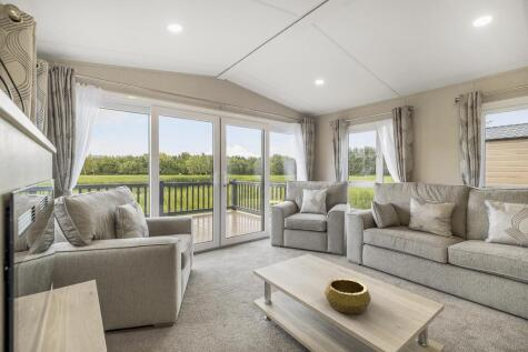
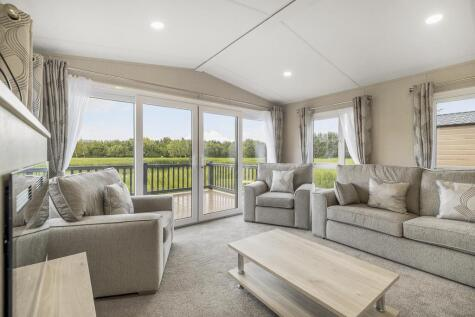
- decorative bowl (347, 294)
